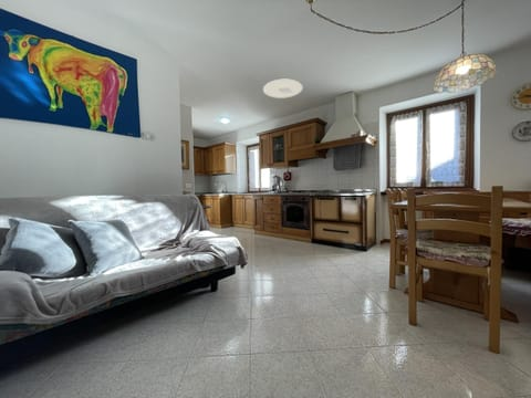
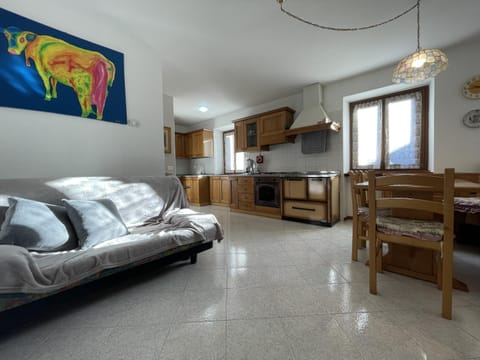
- ceiling light (282, 87)
